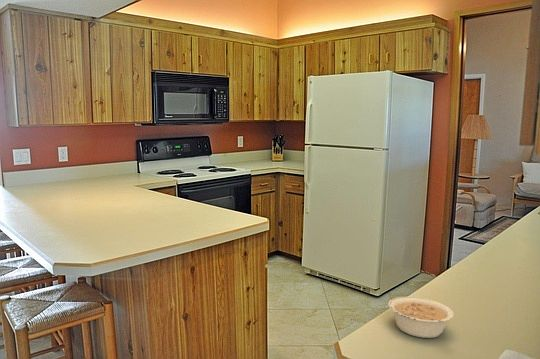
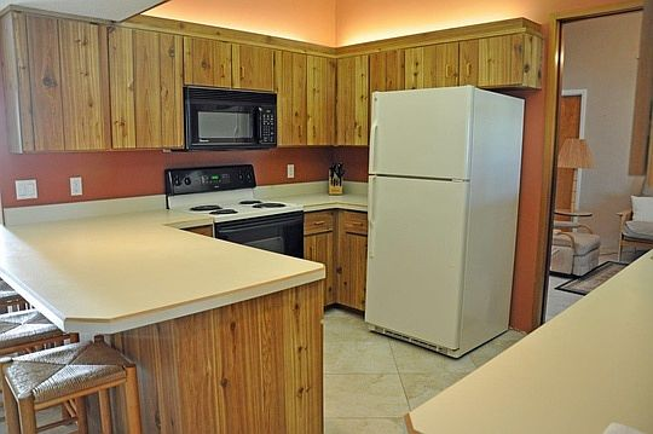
- legume (422, 317)
